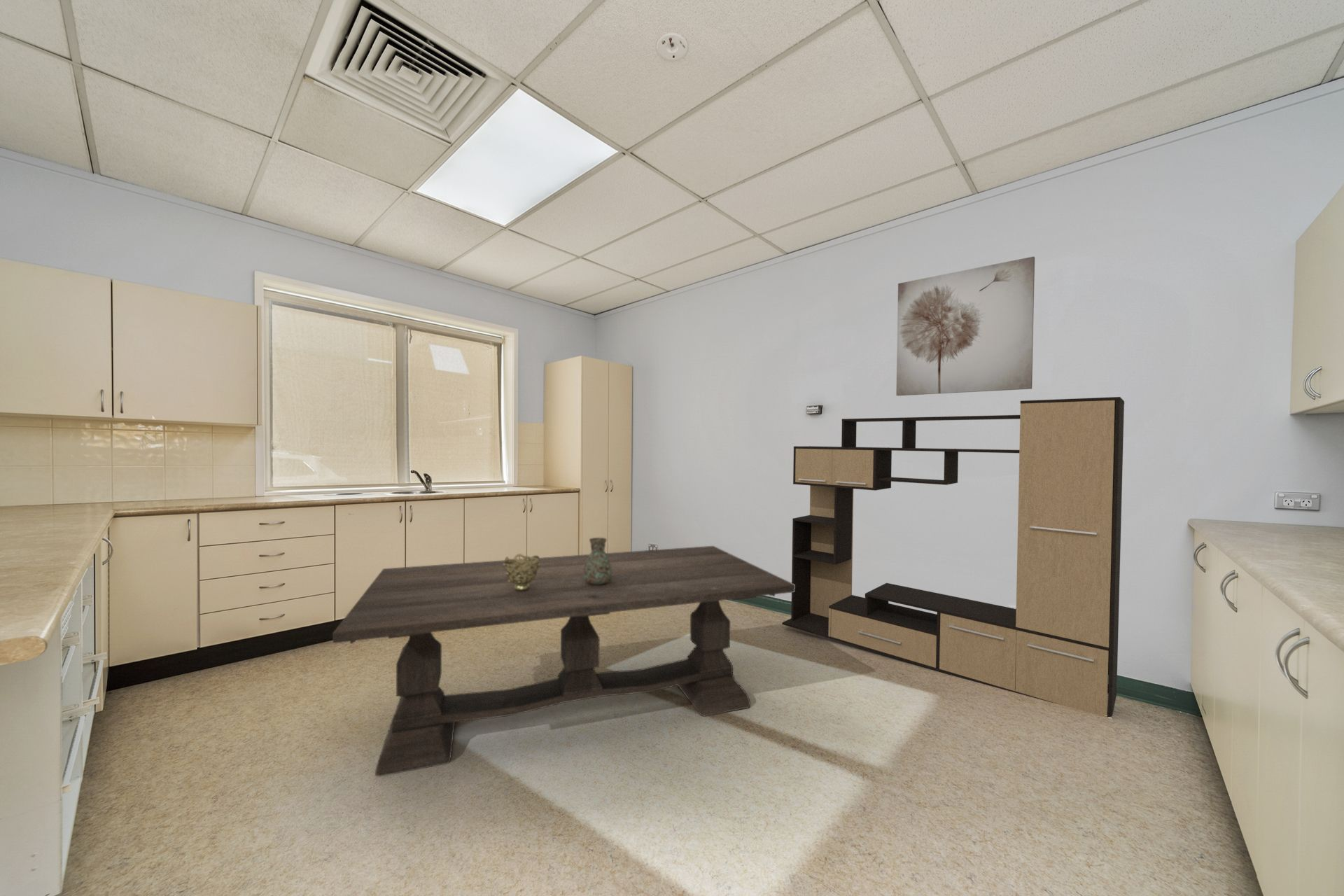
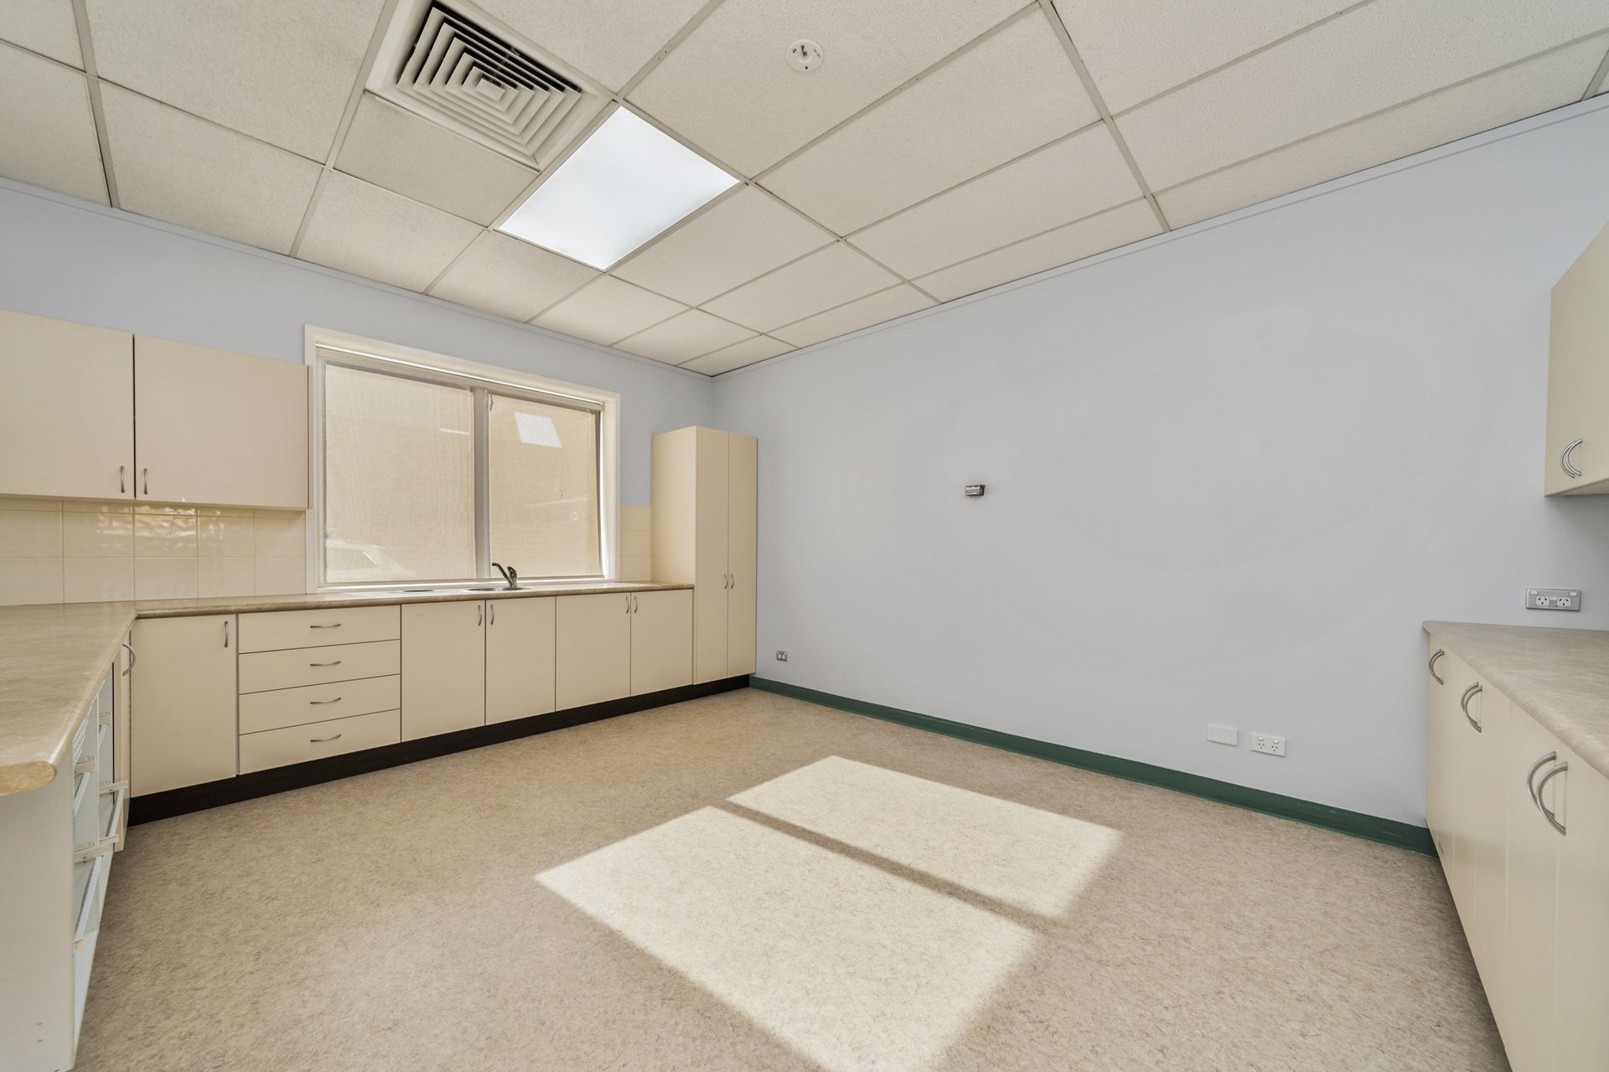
- decorative bowl (522, 573)
- decorative vase (598, 561)
- wall art (960, 332)
- dining table (580, 645)
- media console (924, 483)
